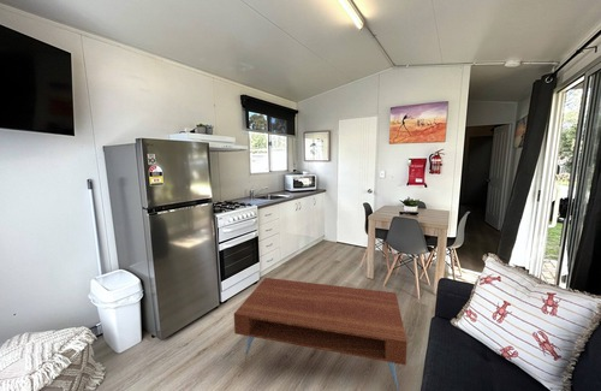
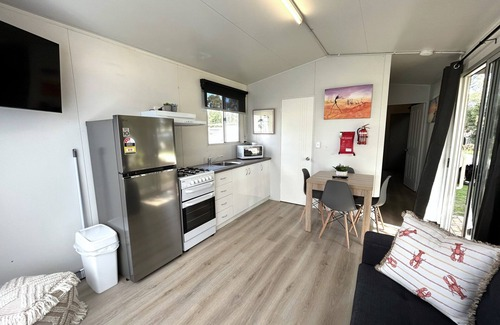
- coffee table (320, 330)
